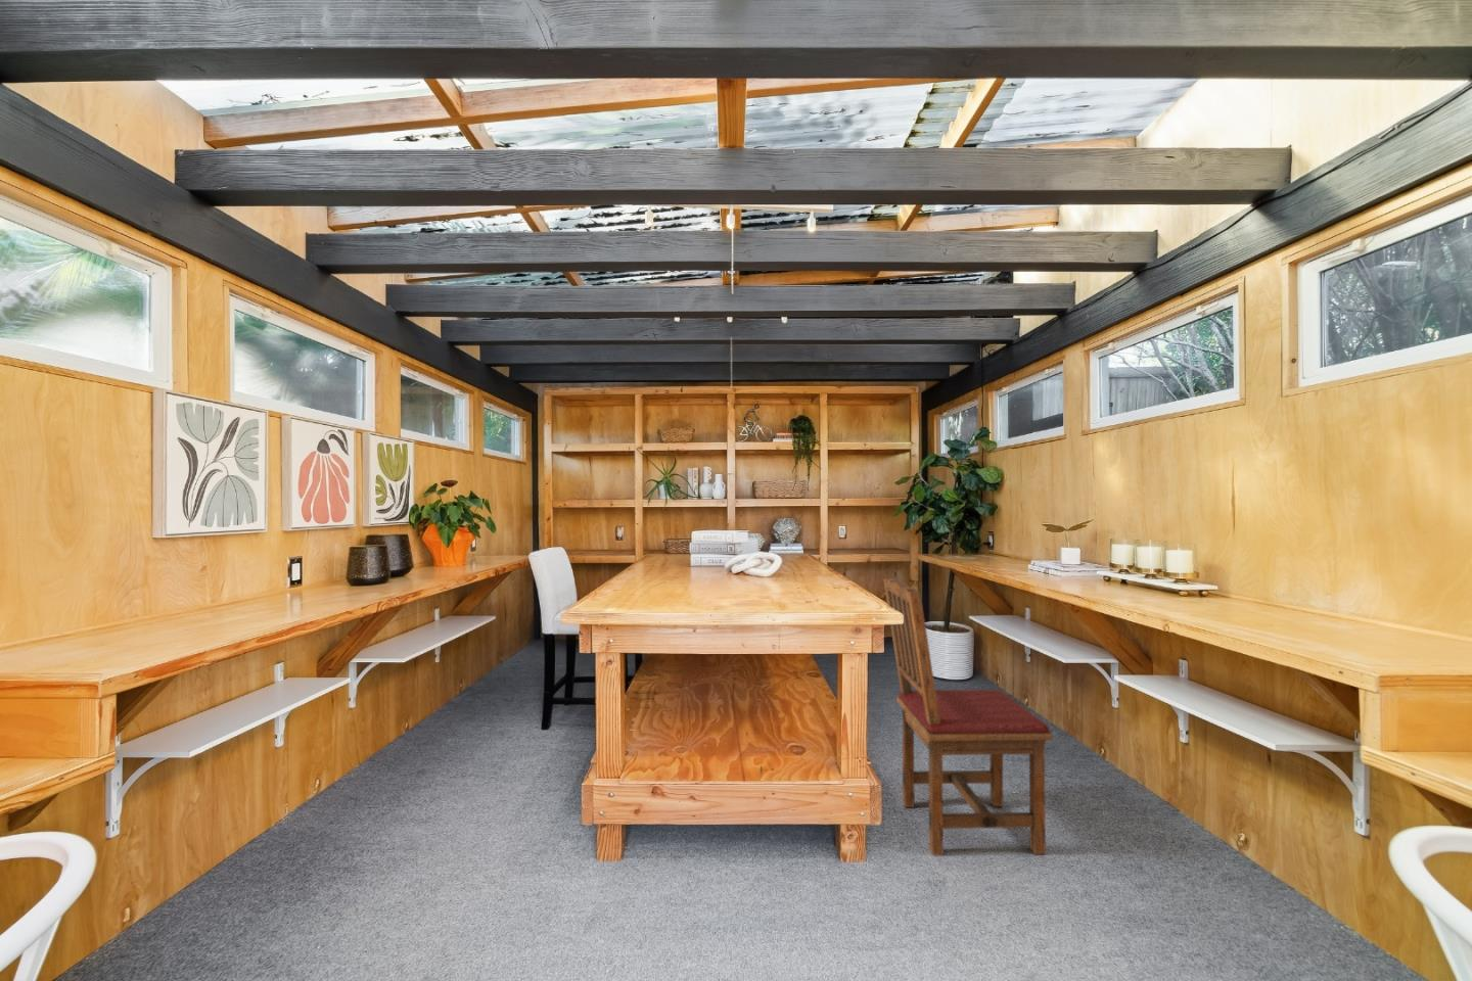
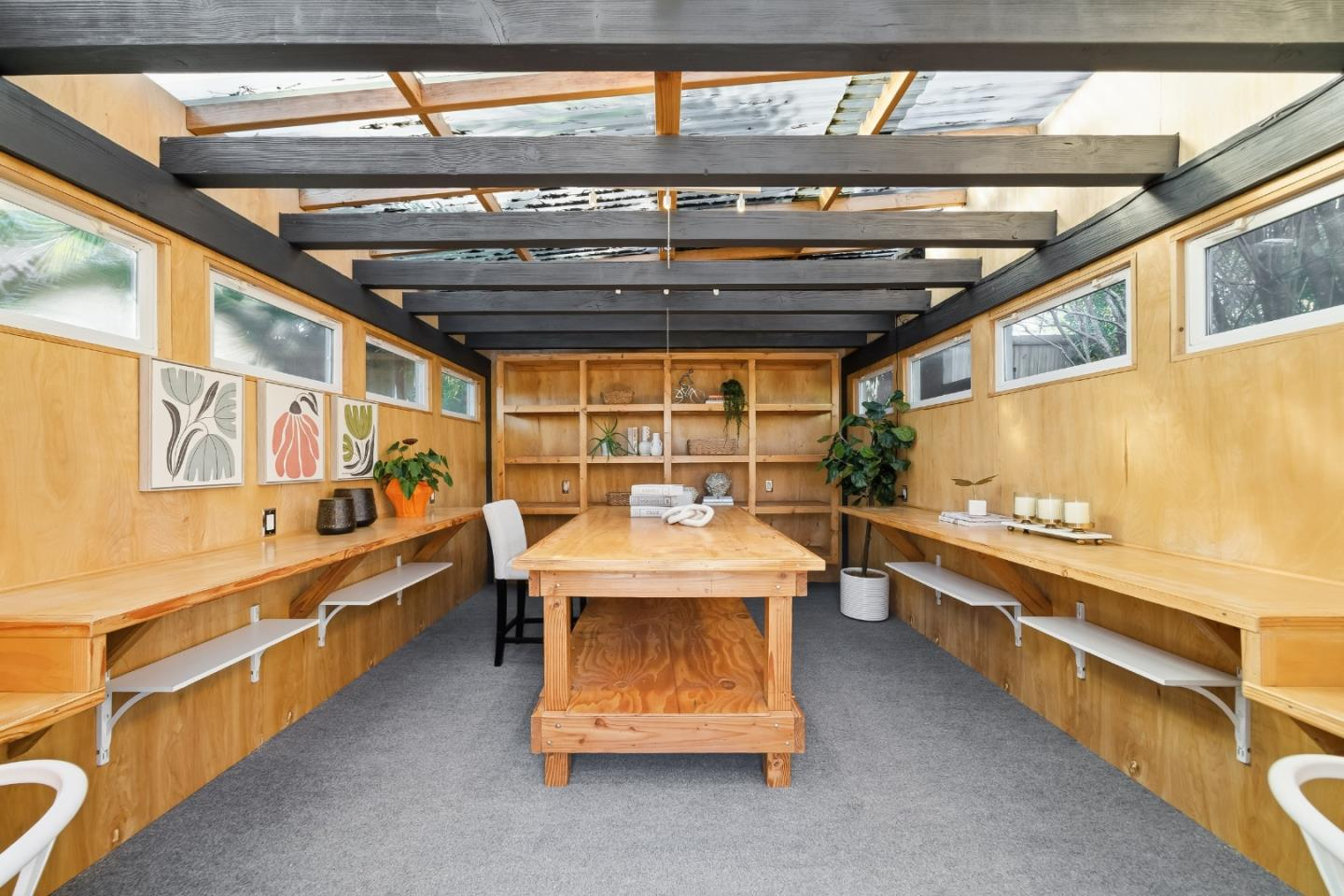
- dining chair (959, 703)
